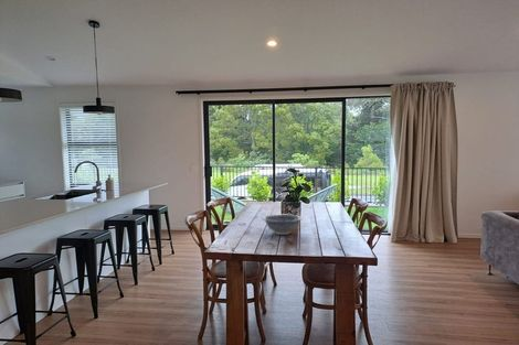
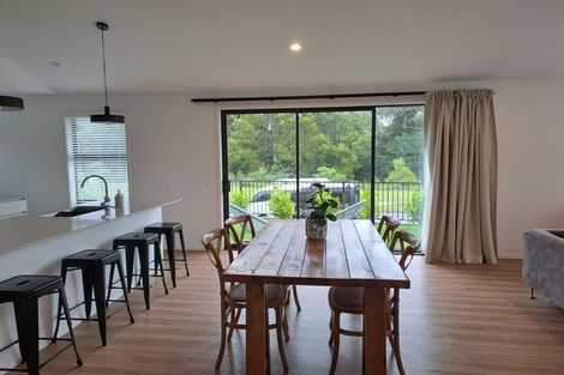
- decorative bowl (282, 225)
